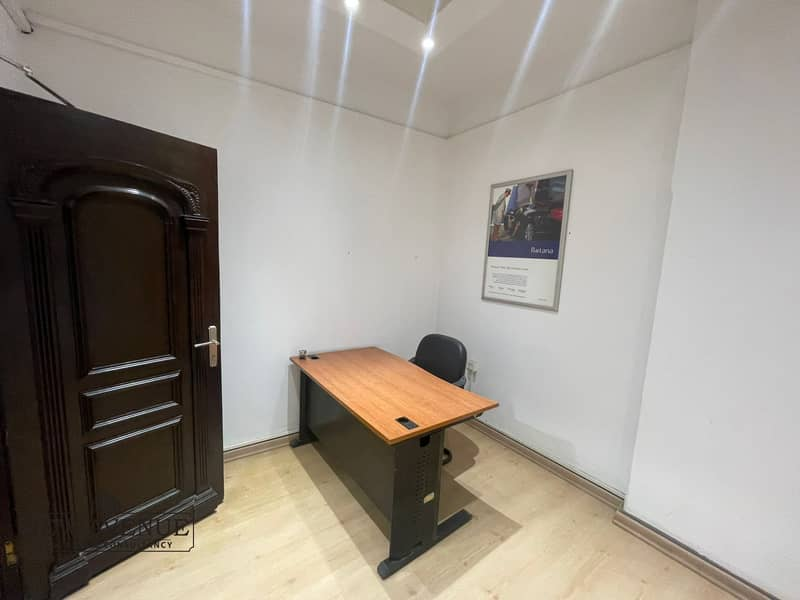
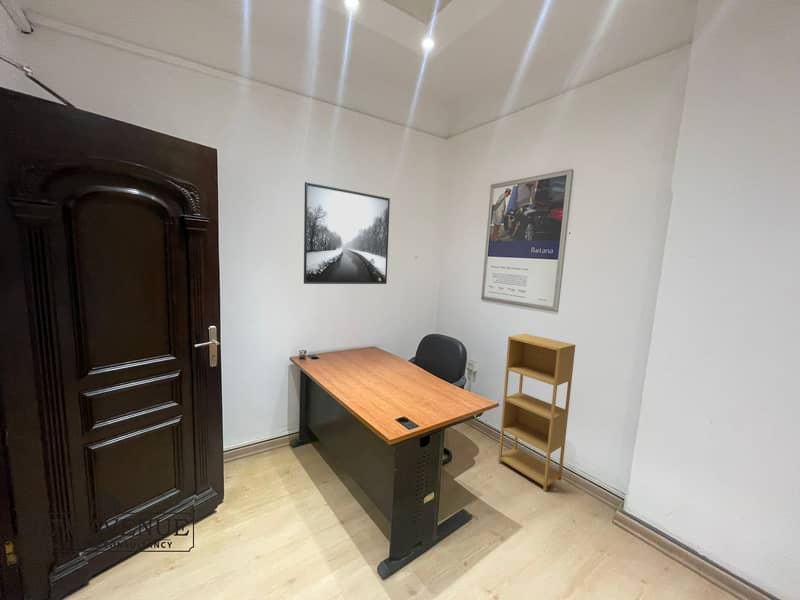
+ shelving unit (534, 407)
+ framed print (349, 238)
